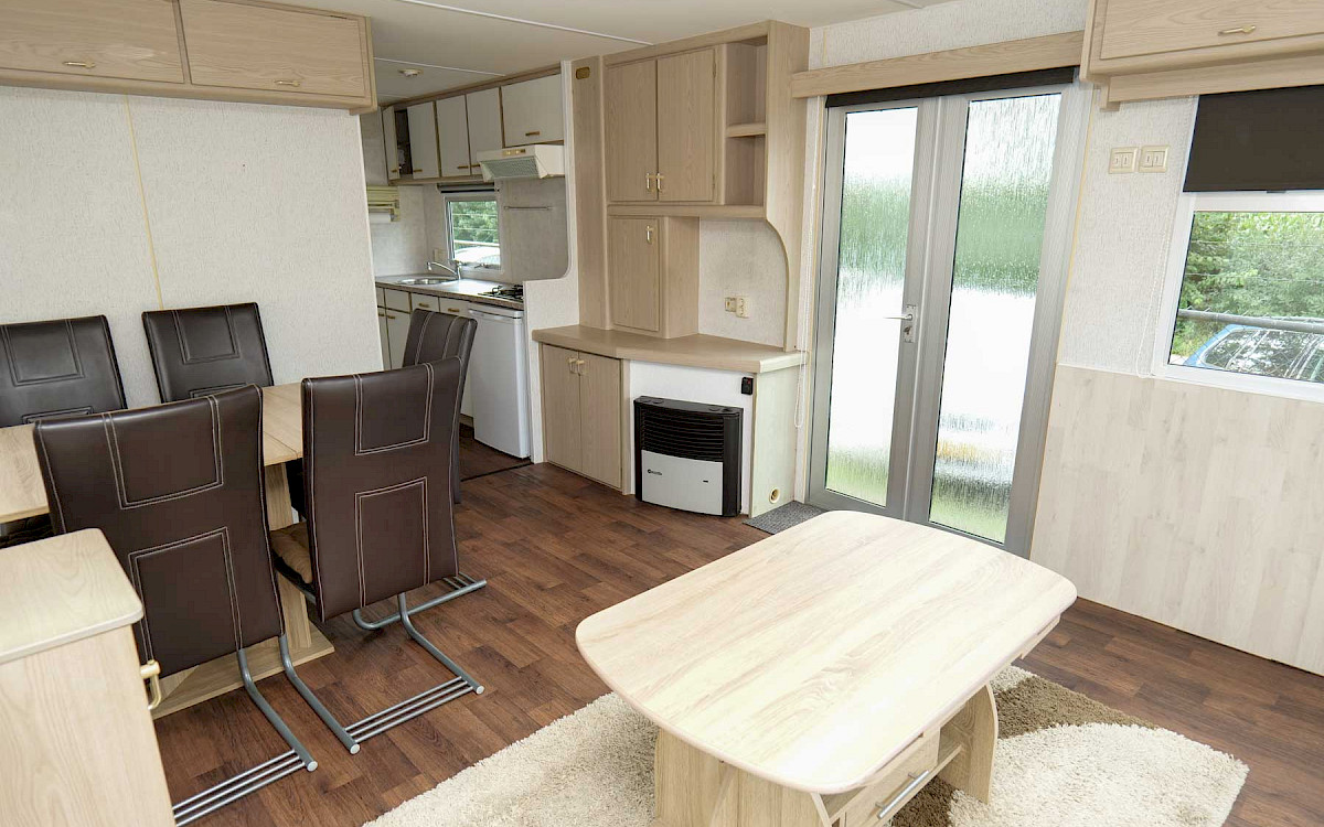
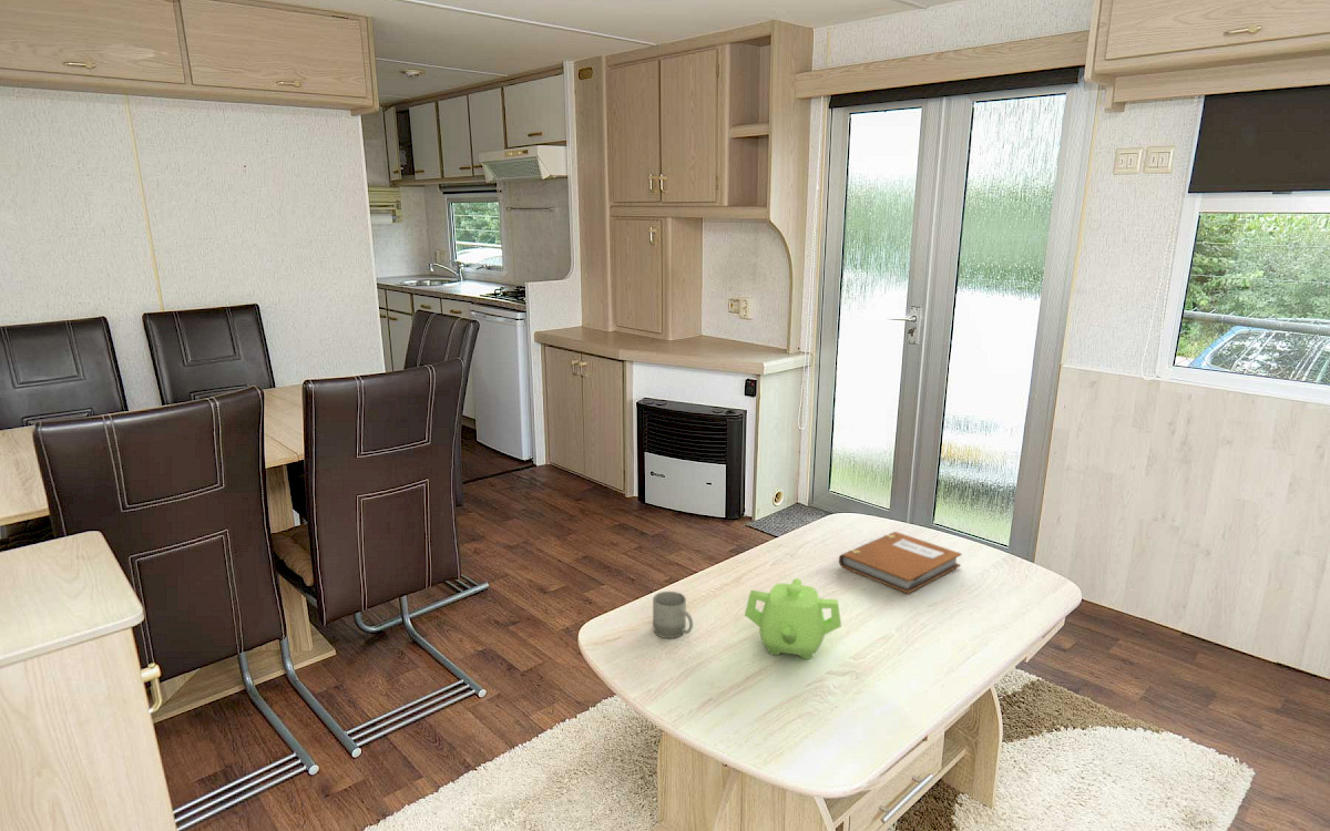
+ cup (674, 616)
+ notebook (900, 558)
+ teapot (791, 617)
